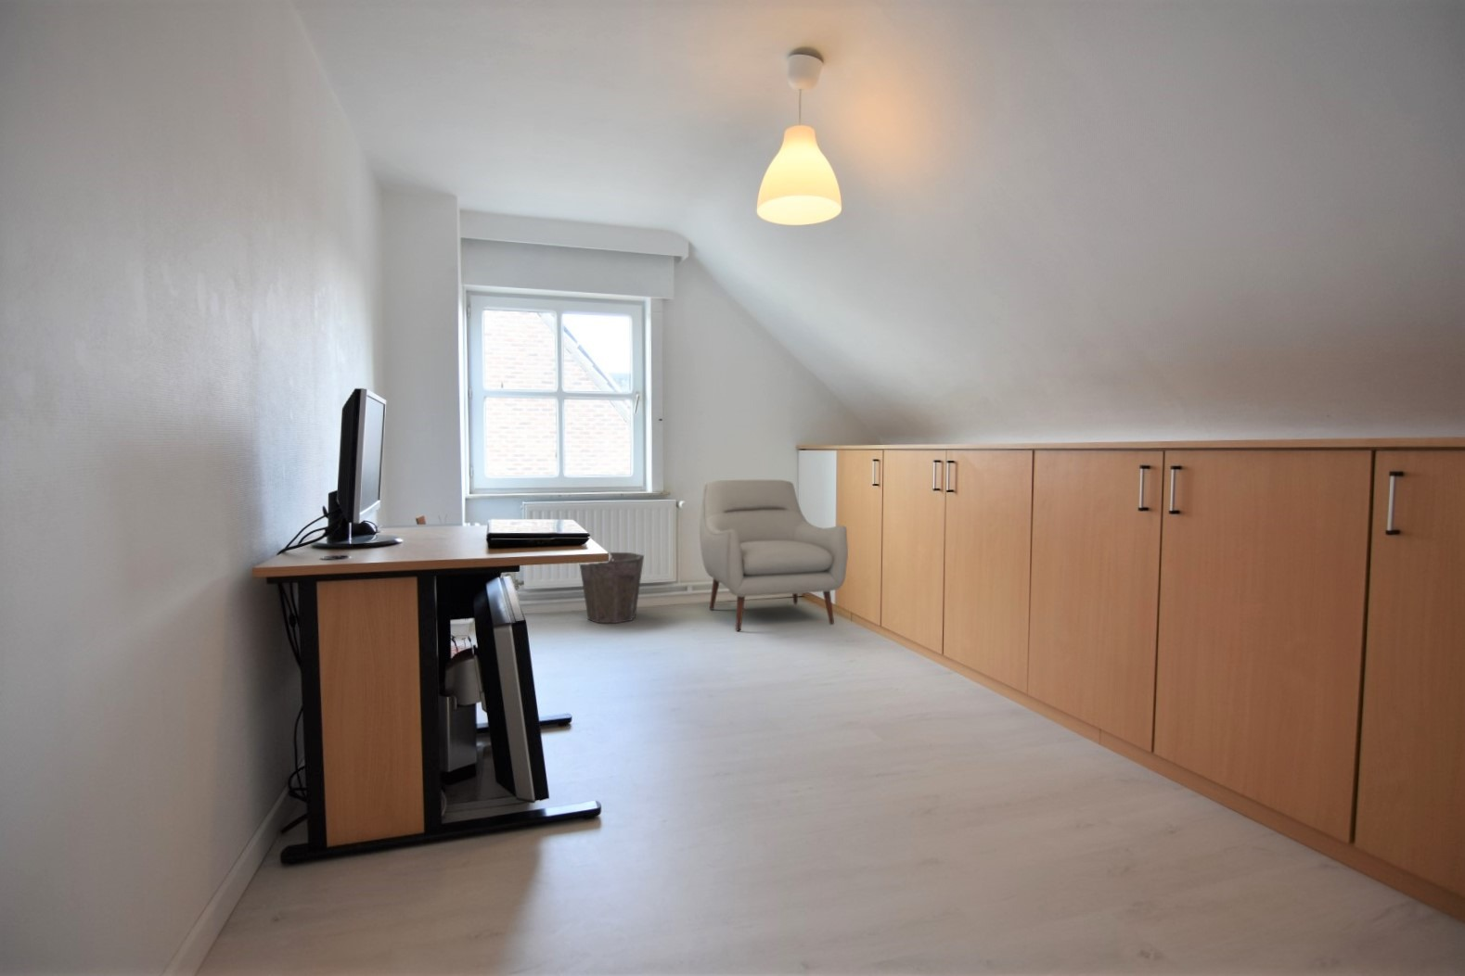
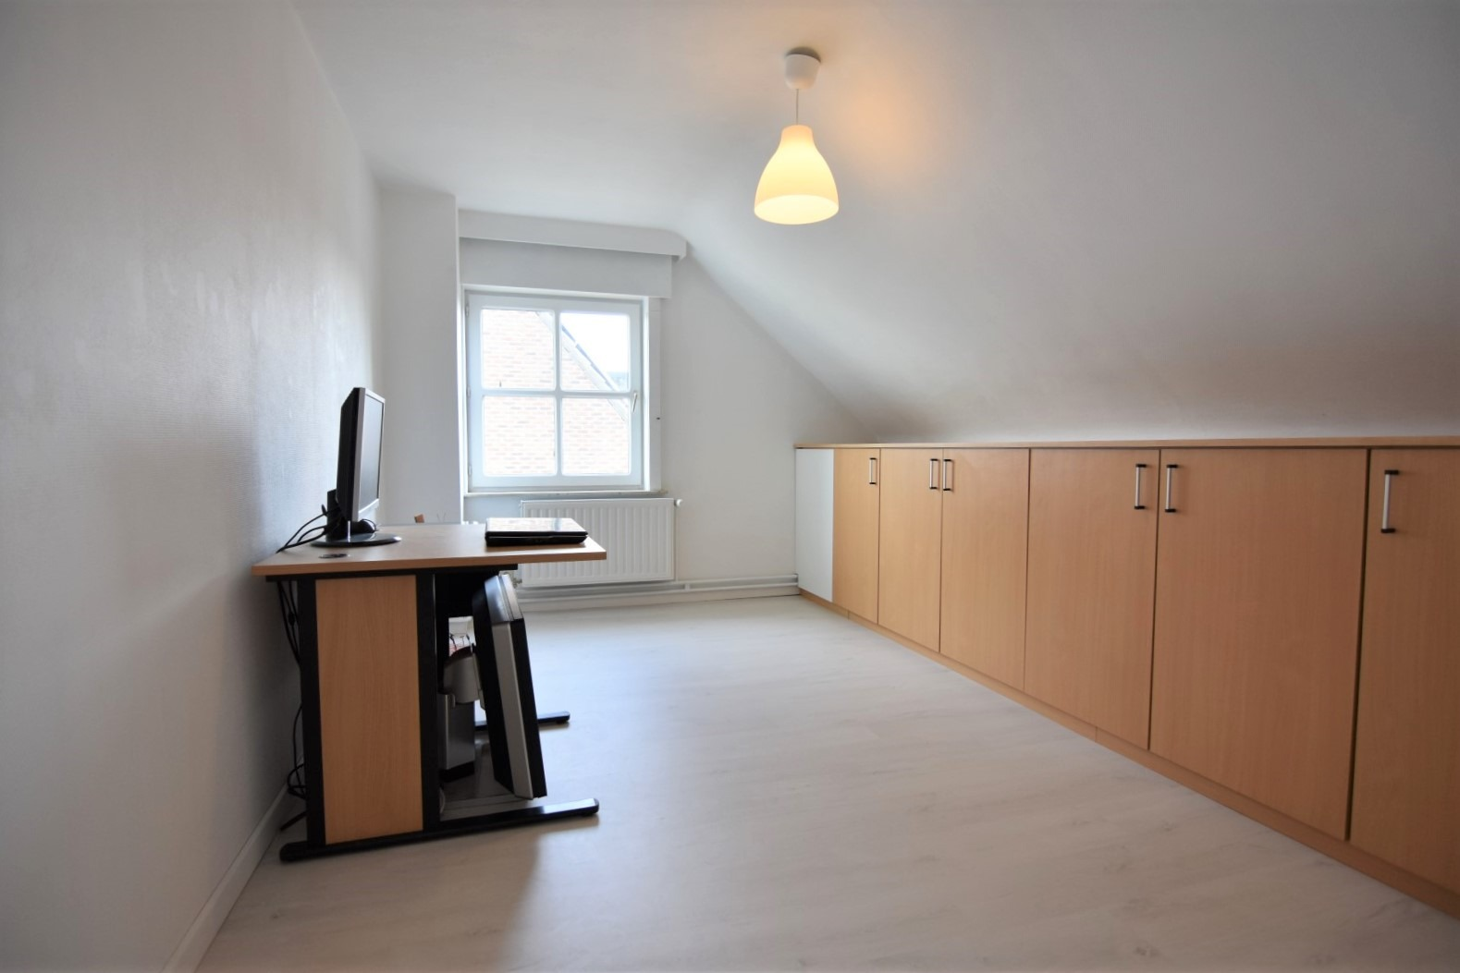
- chair (766, 548)
- waste bin (612, 587)
